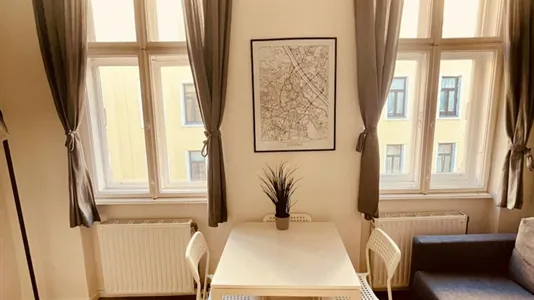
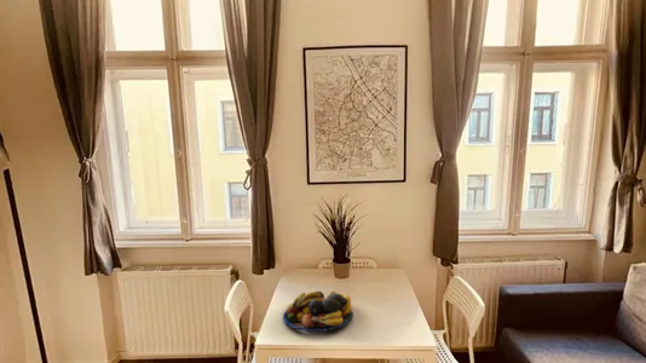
+ fruit bowl (317, 304)
